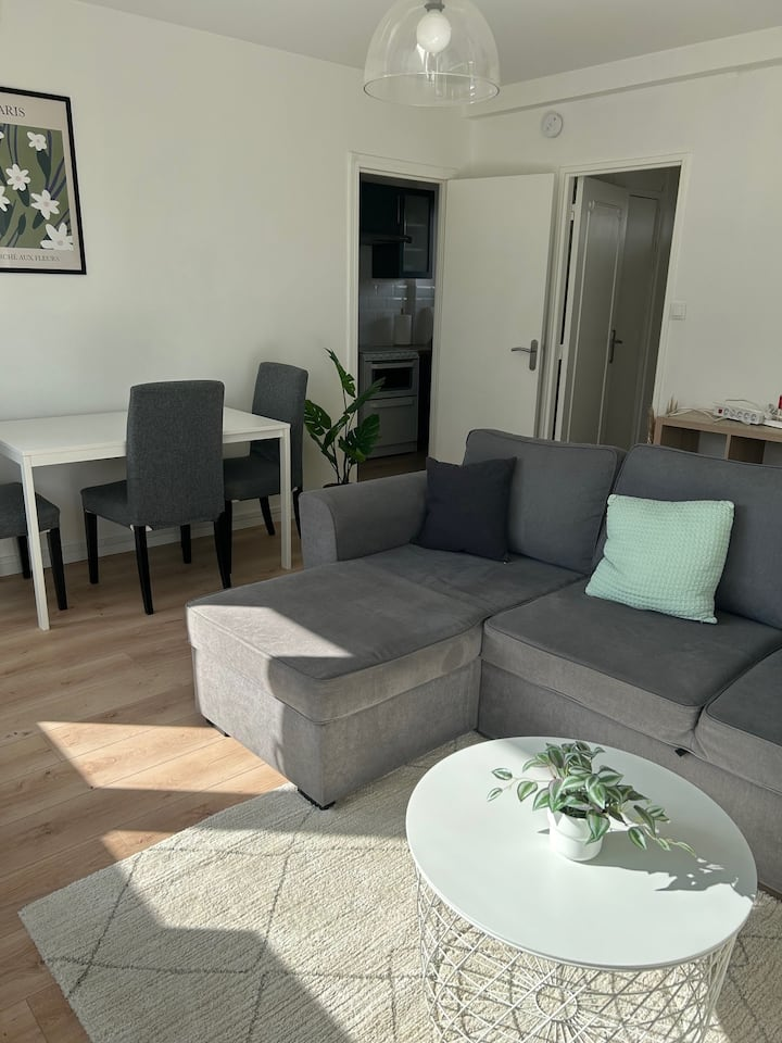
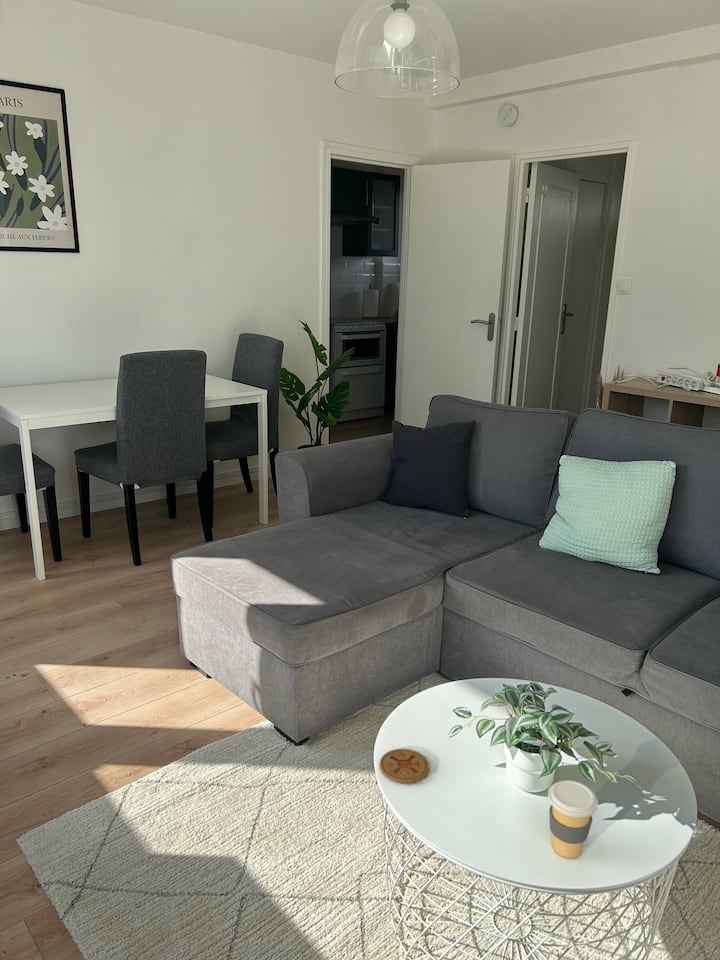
+ coaster (404, 765)
+ coffee cup (569, 820)
